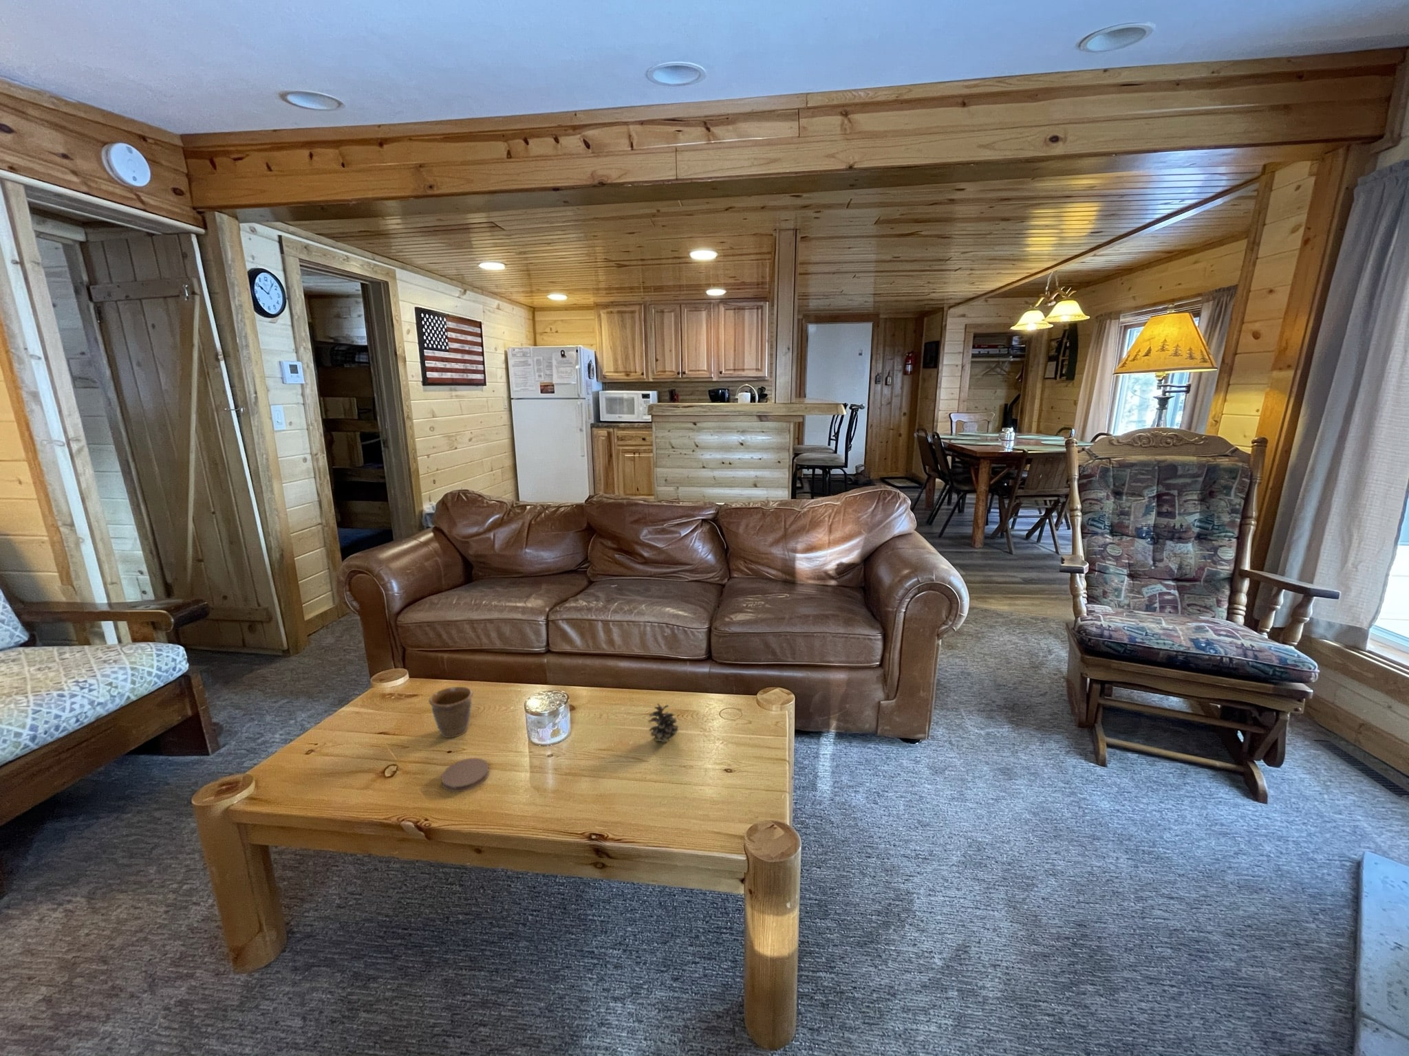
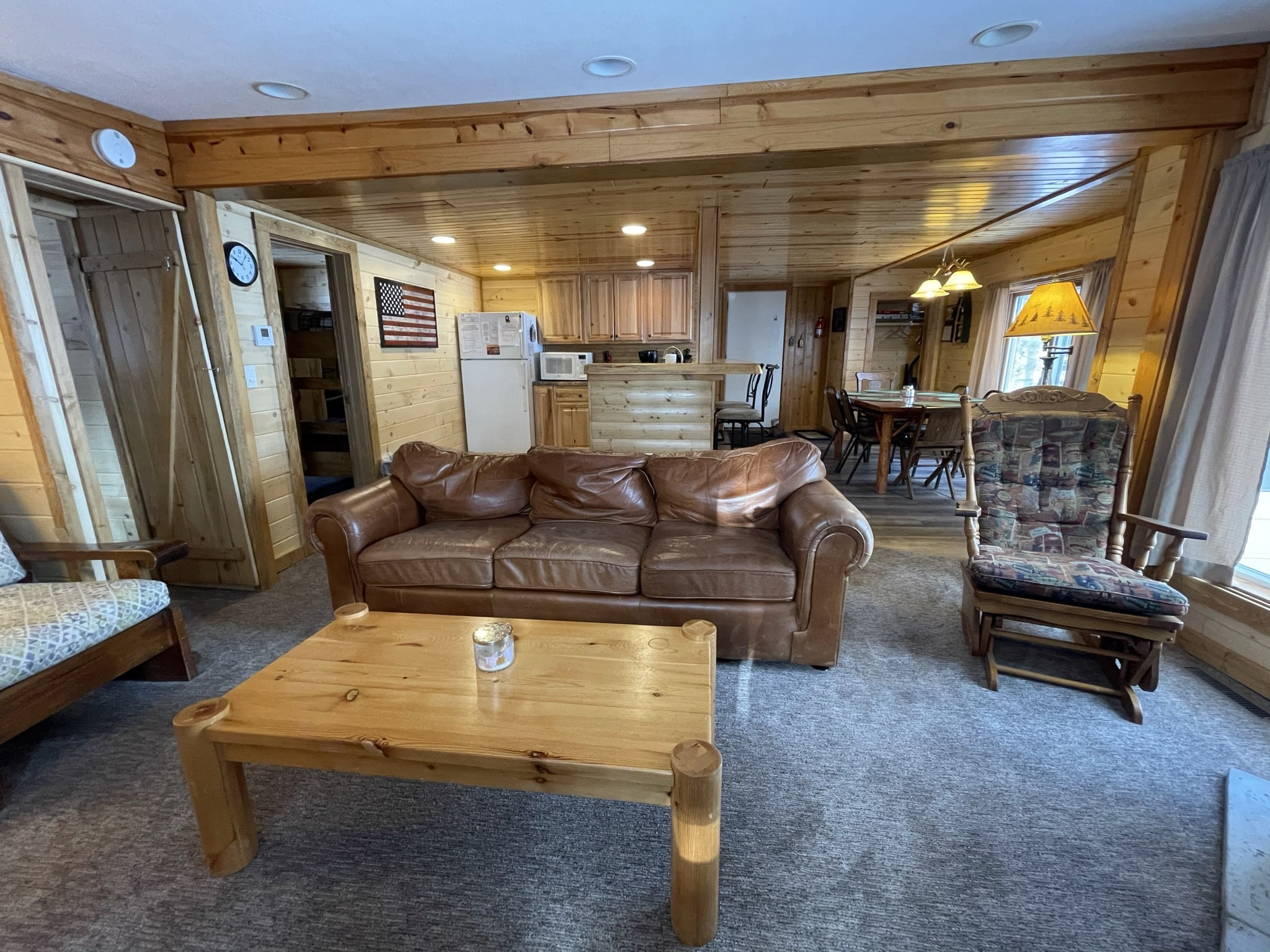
- coaster (465, 774)
- mug (455, 711)
- pine cone (663, 722)
